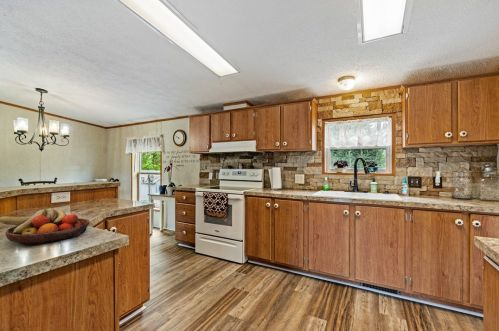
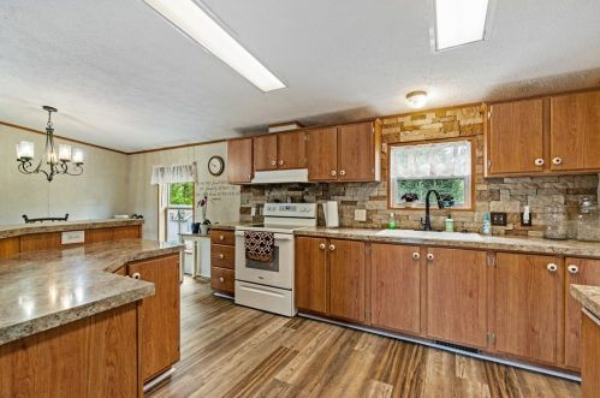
- fruit bowl (50, 222)
